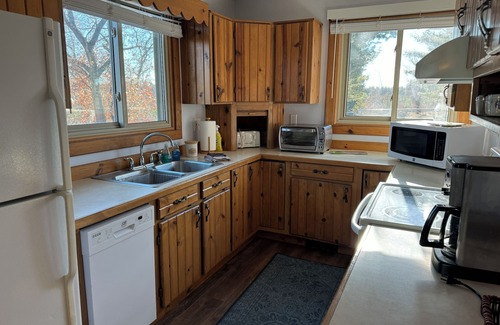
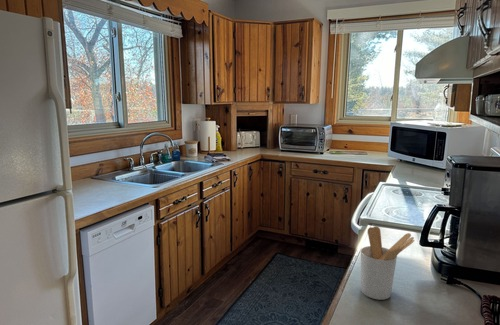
+ utensil holder (386, 263)
